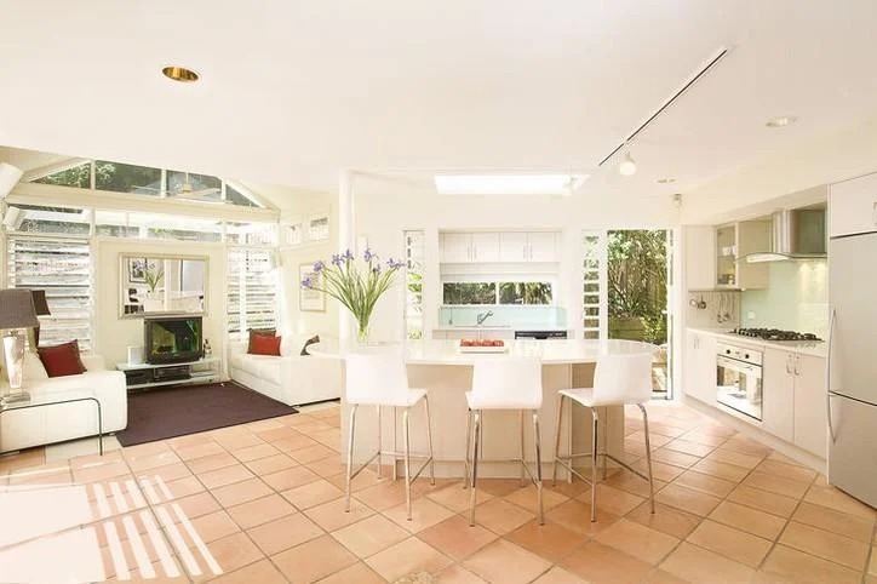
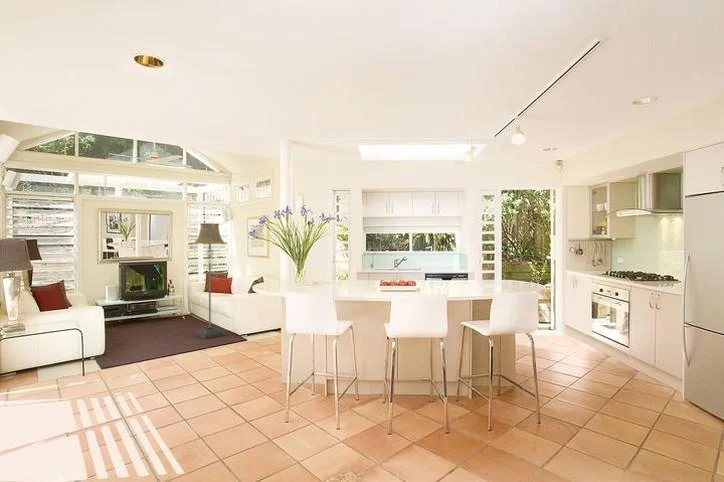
+ floor lamp (209, 279)
